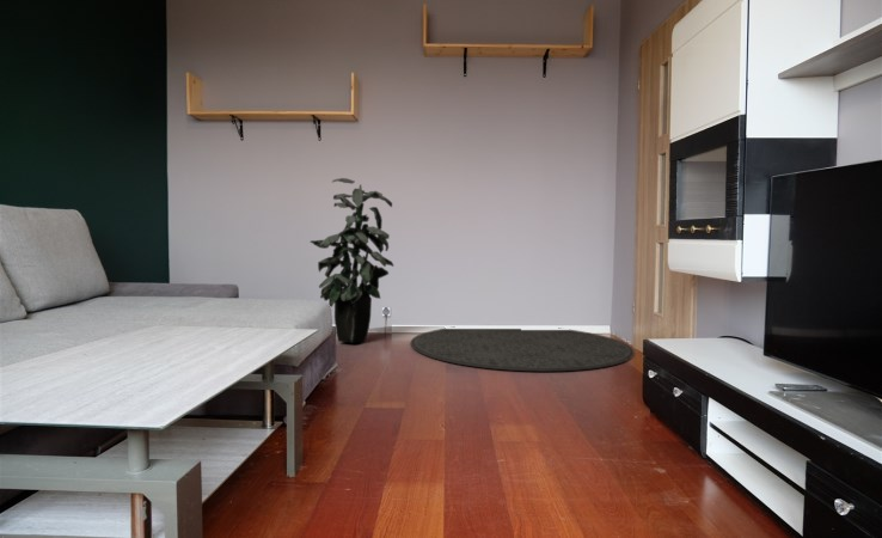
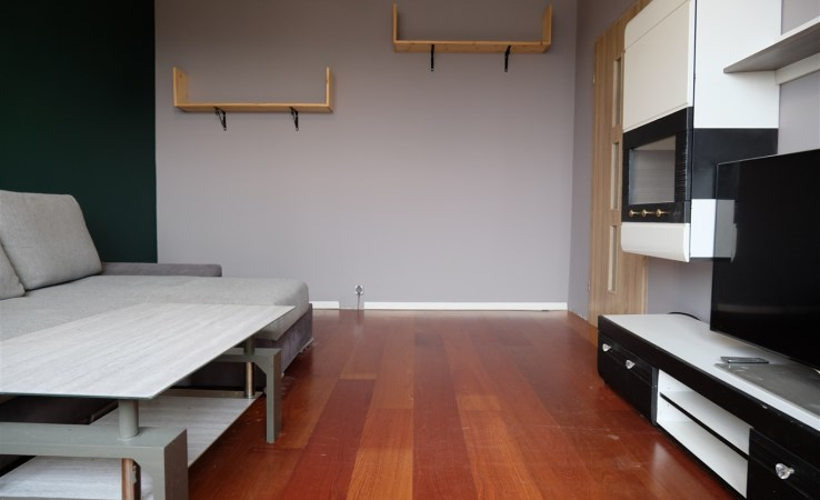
- rug (519, 343)
- indoor plant (350, 262)
